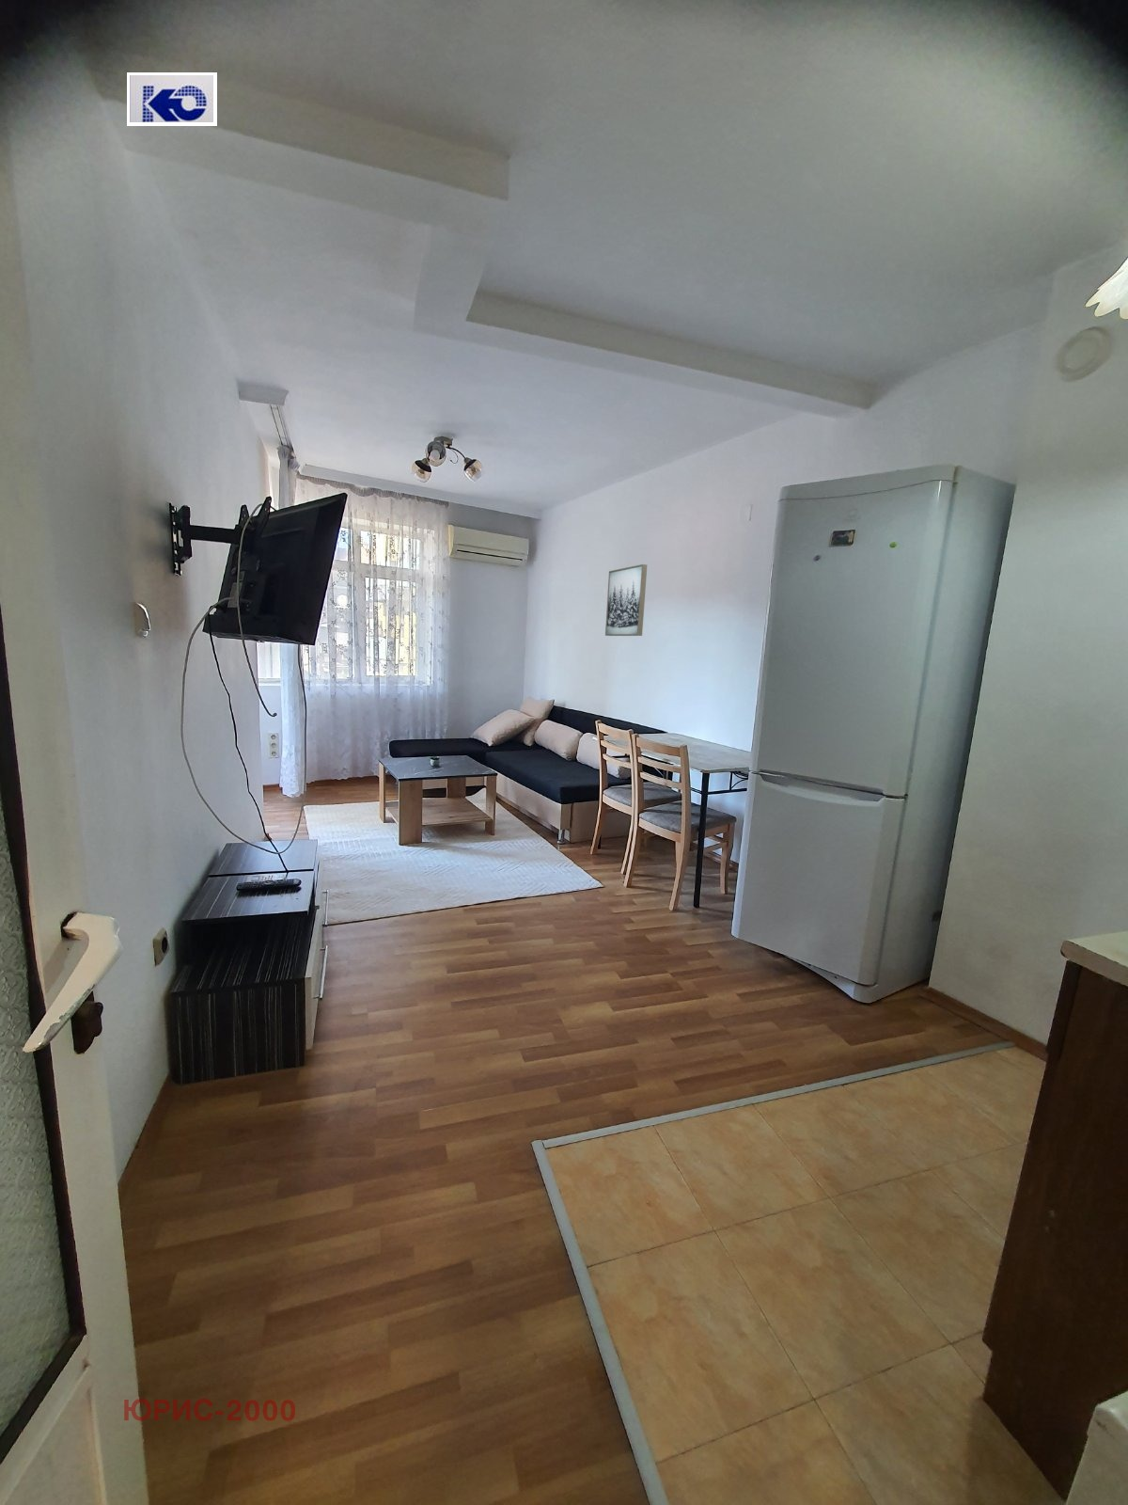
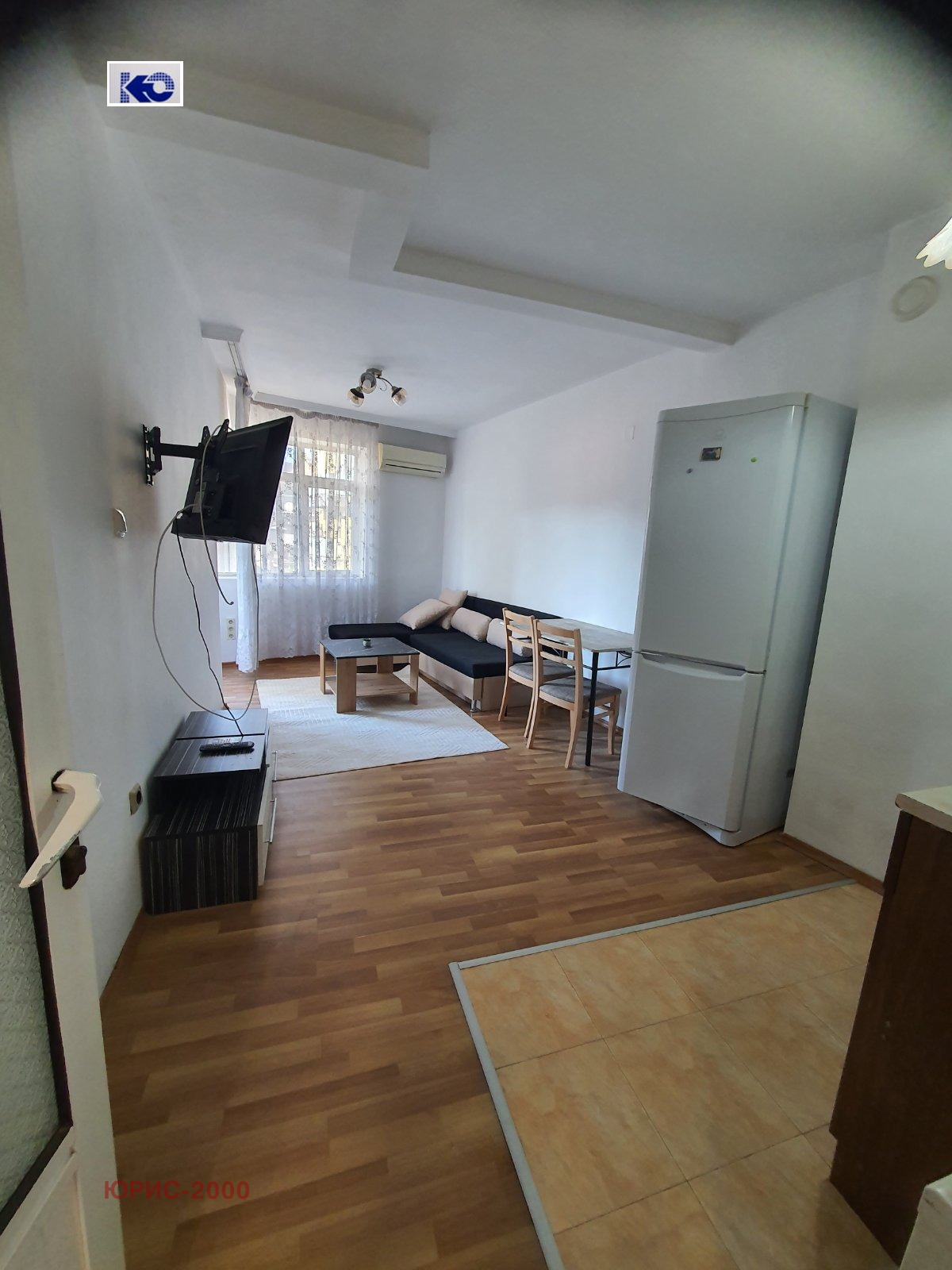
- wall art (624, 602)
